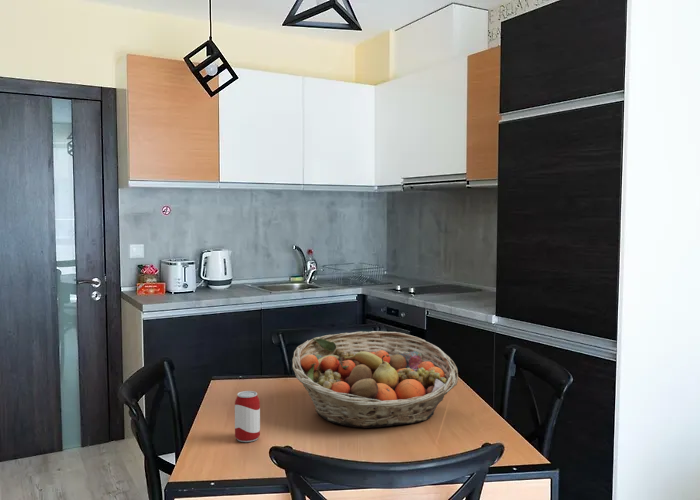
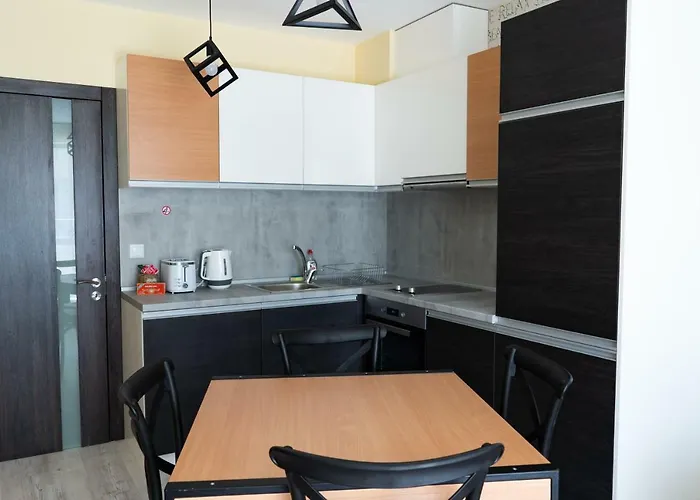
- beverage can (247, 415)
- fruit basket (374, 376)
